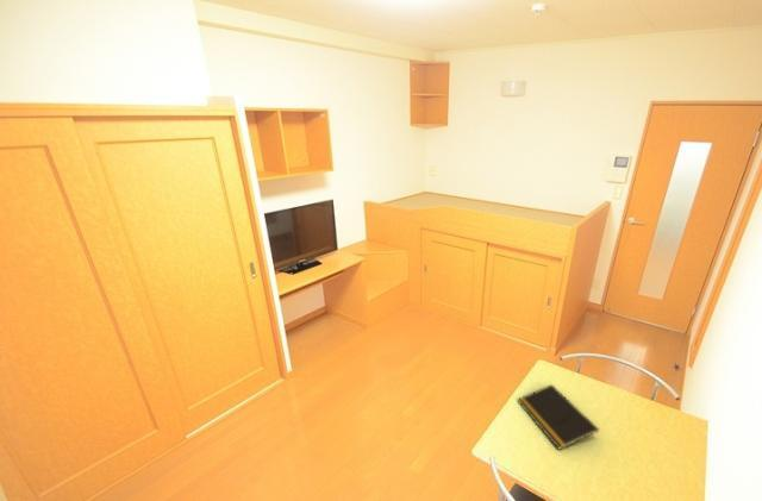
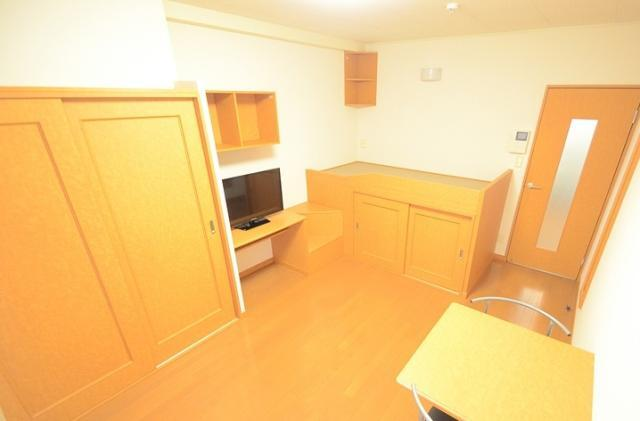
- notepad (555, 414)
